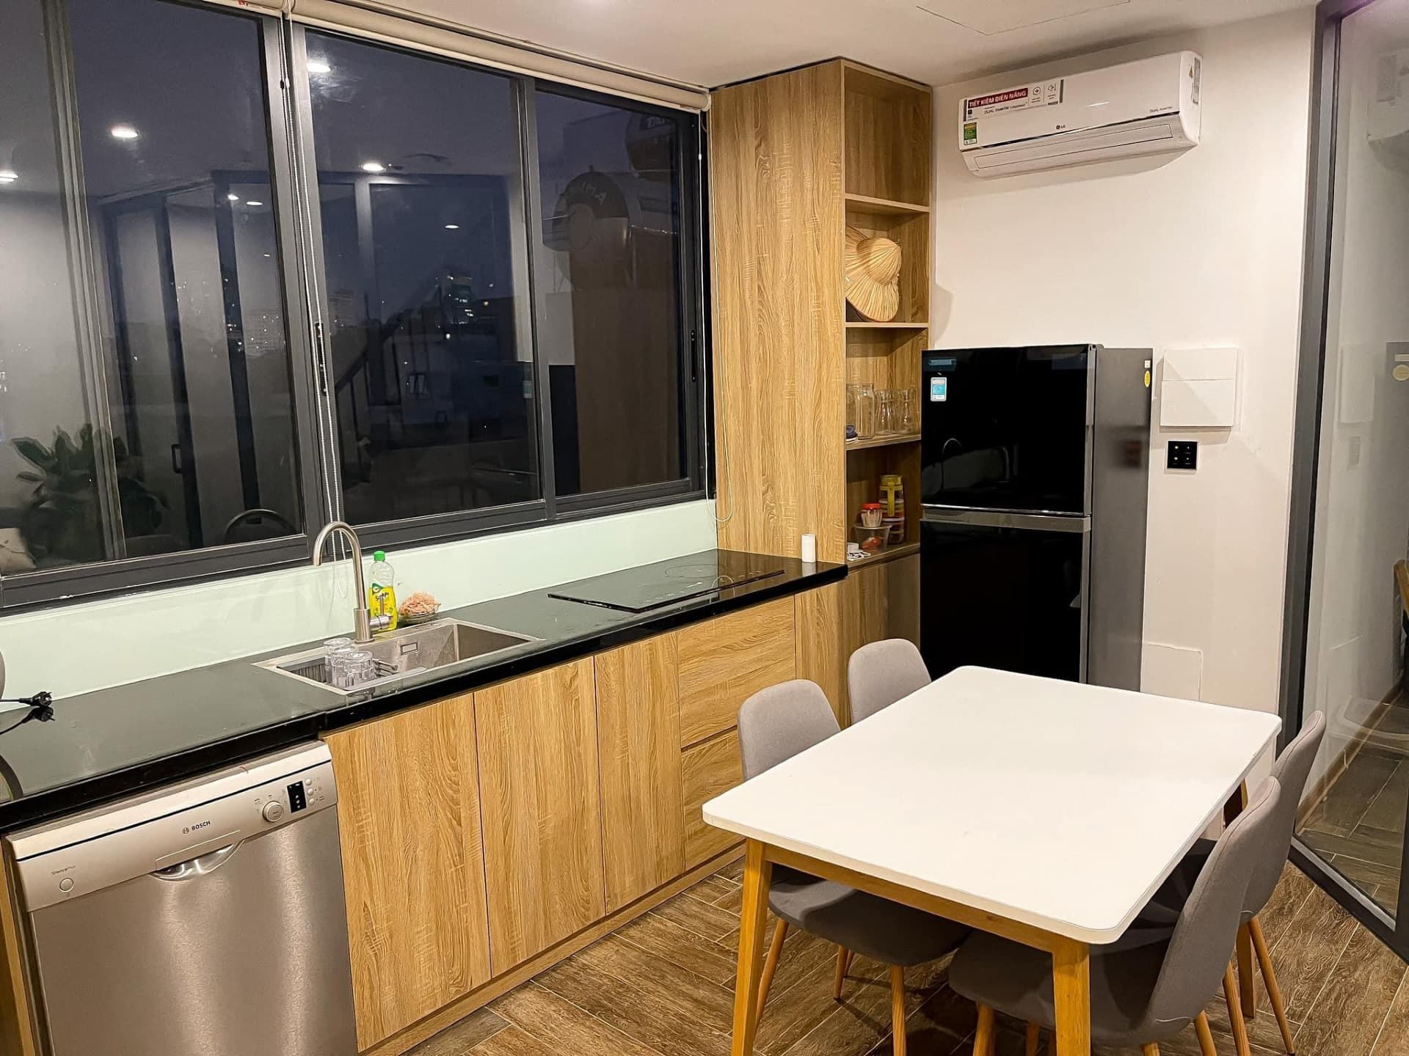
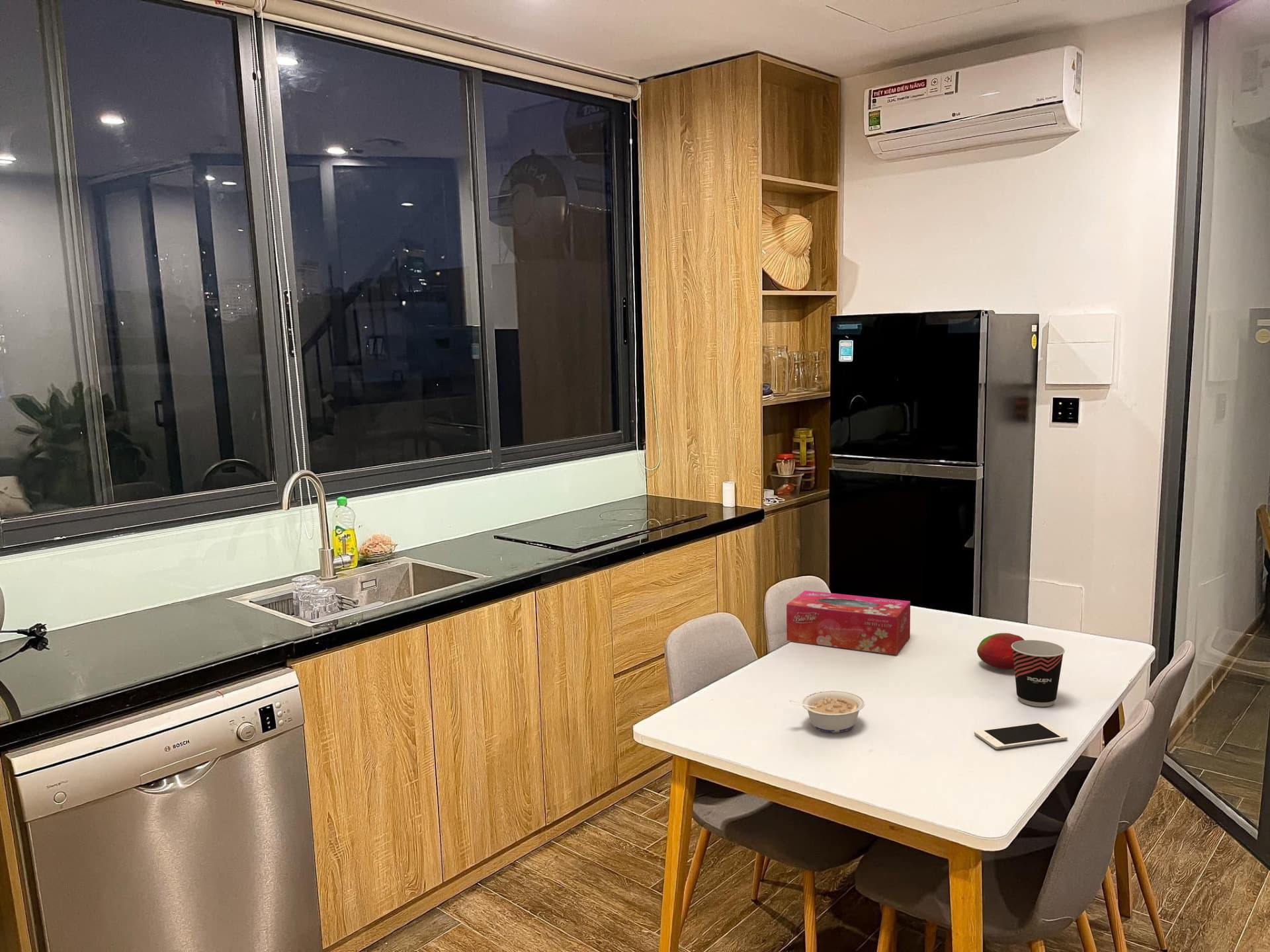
+ fruit (1003, 650)
+ cell phone (1020, 735)
+ legume (831, 711)
+ cup (1037, 674)
+ tissue box (848, 621)
